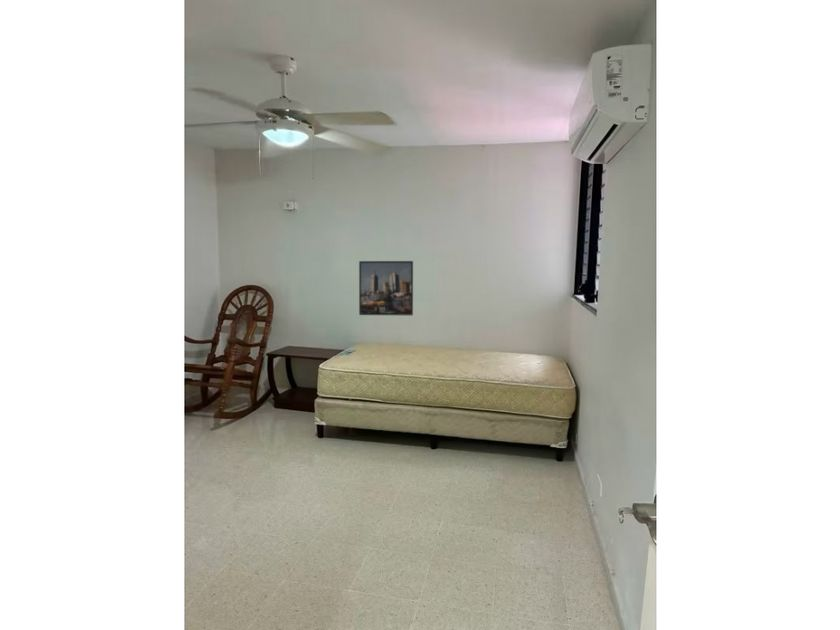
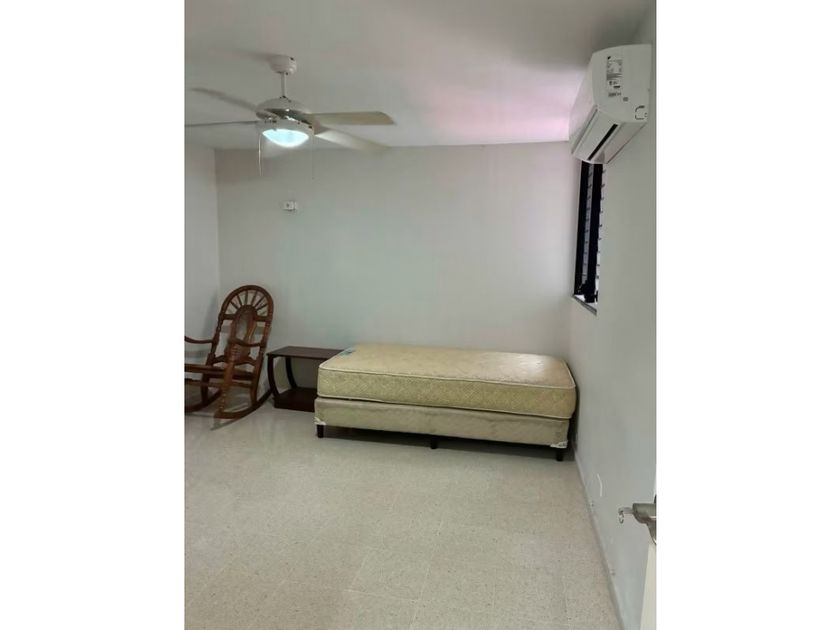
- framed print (386, 288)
